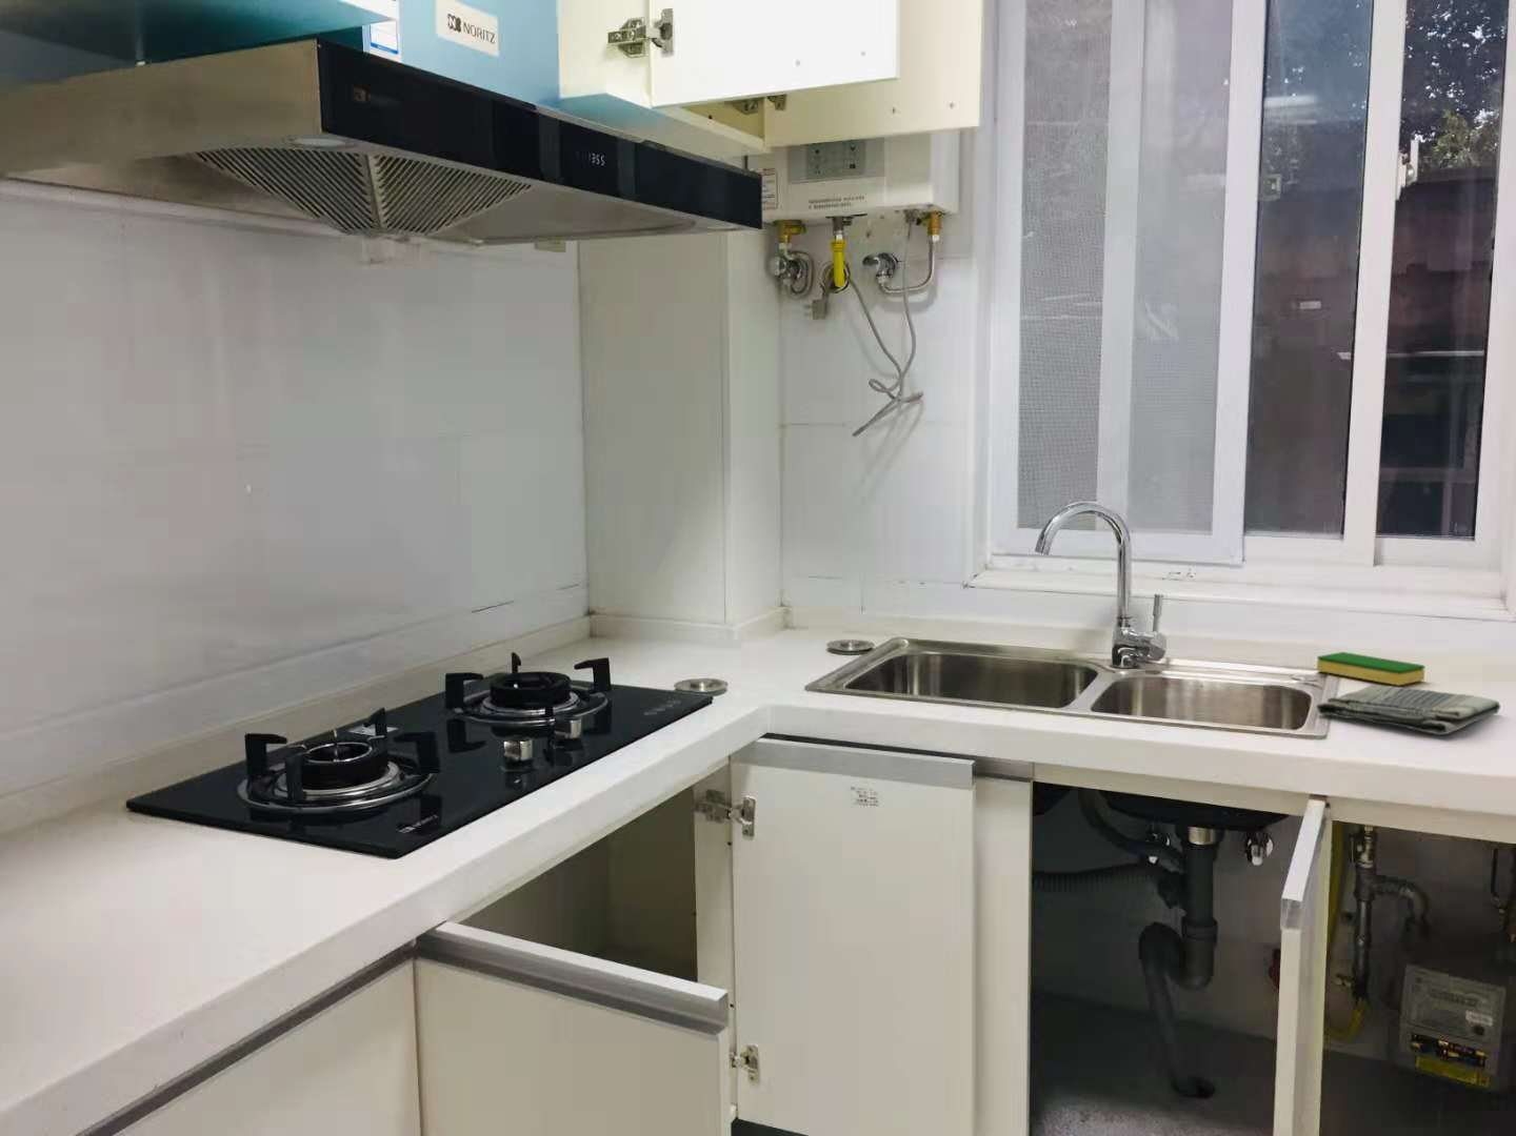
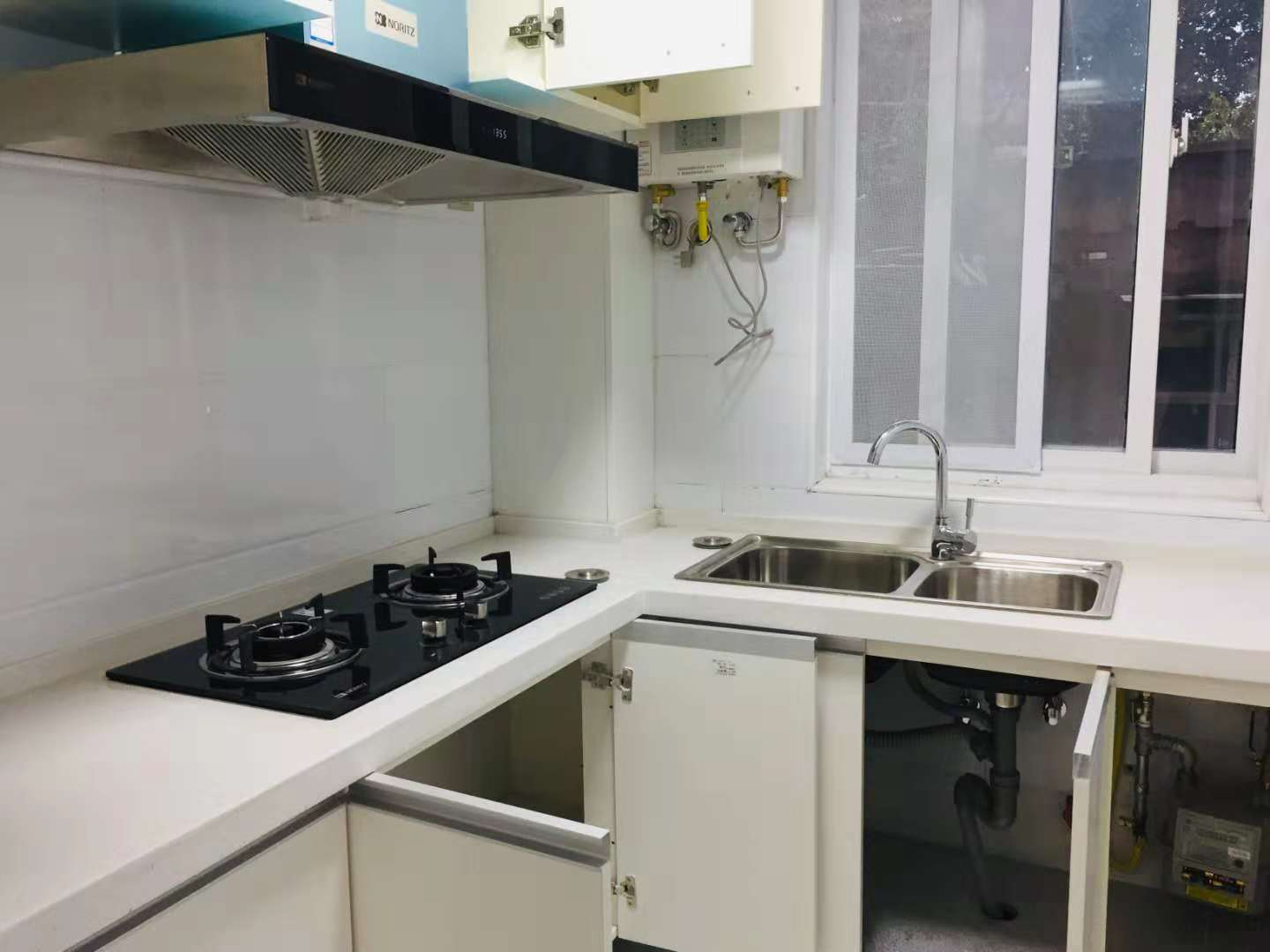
- dish sponge (1369, 668)
- dish towel (1407, 704)
